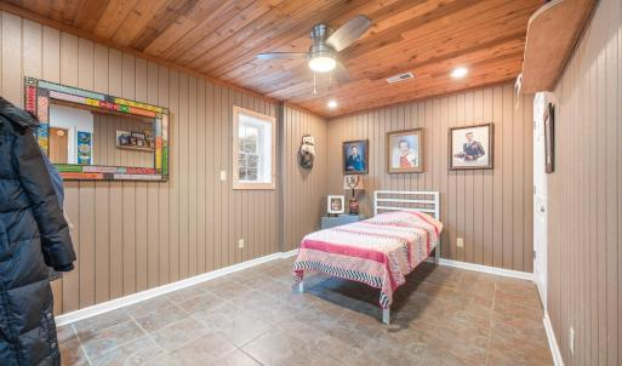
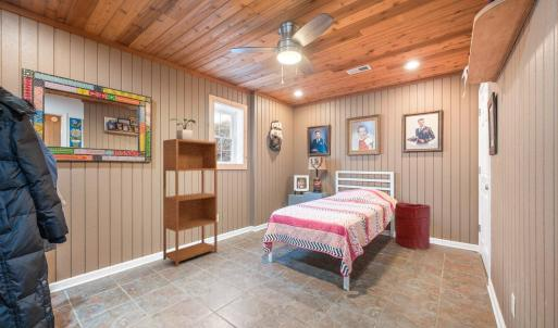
+ bookcase (190, 198)
+ laundry hamper (412, 224)
+ potted plant (185, 129)
